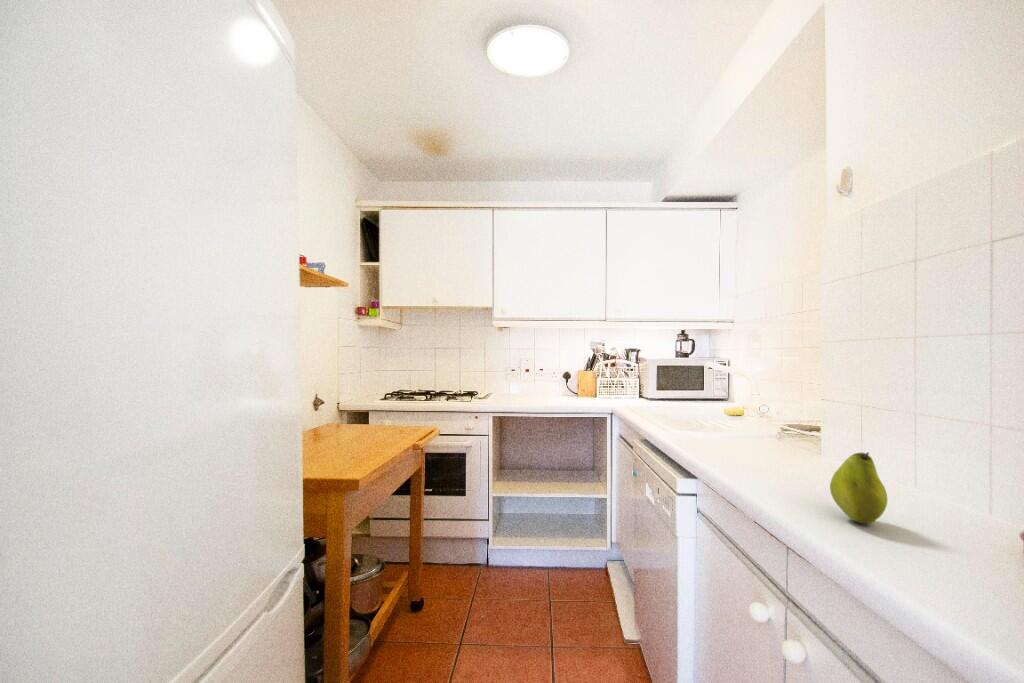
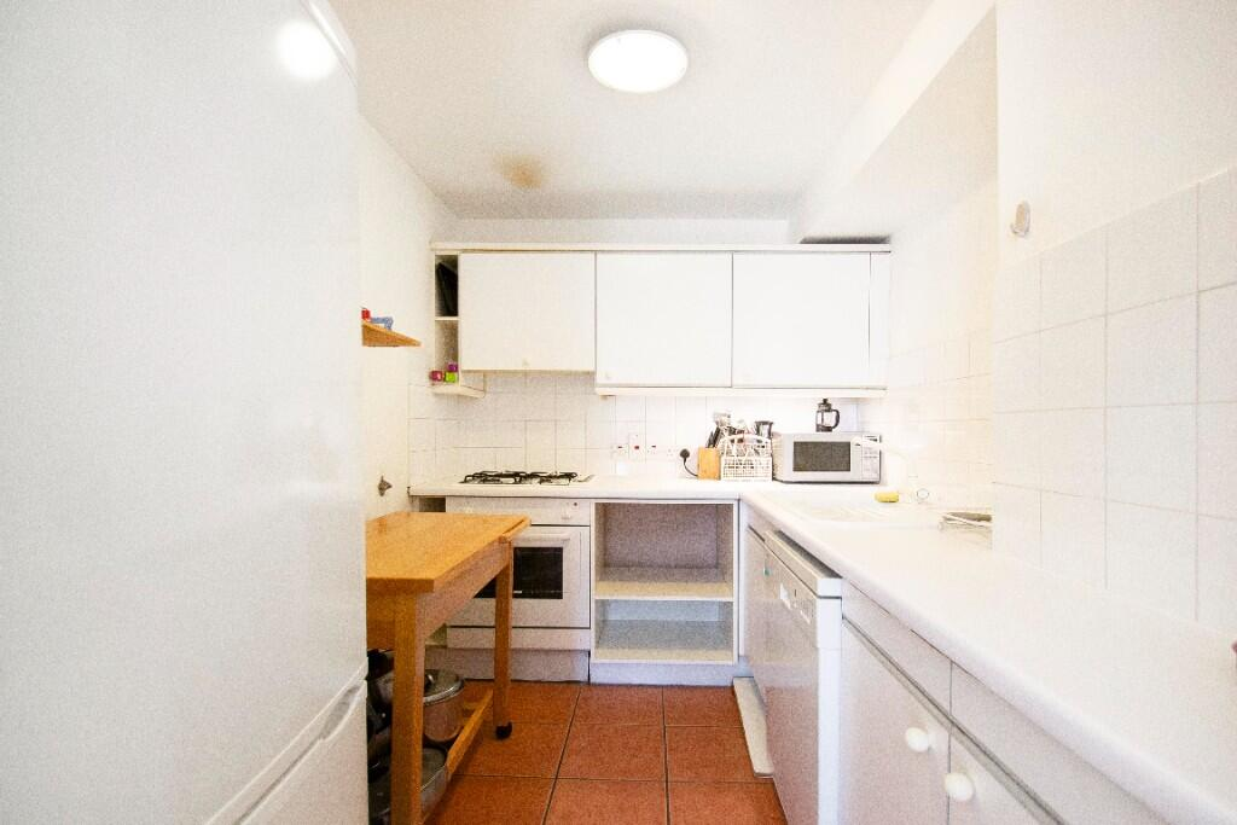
- fruit (858, 485)
